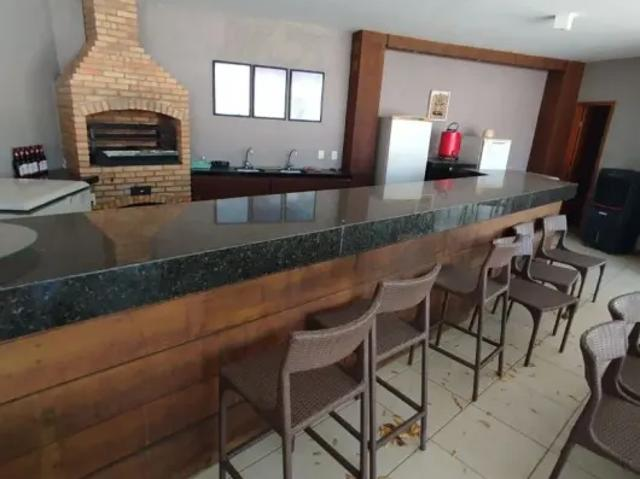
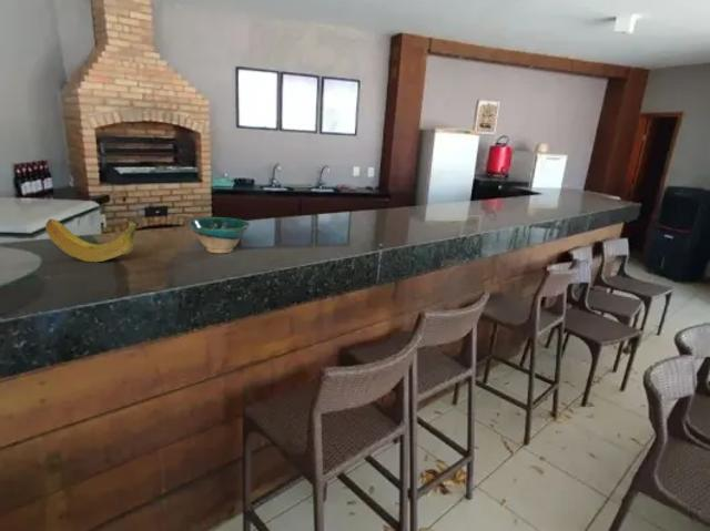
+ bowl (220, 236)
+ fruit (93, 244)
